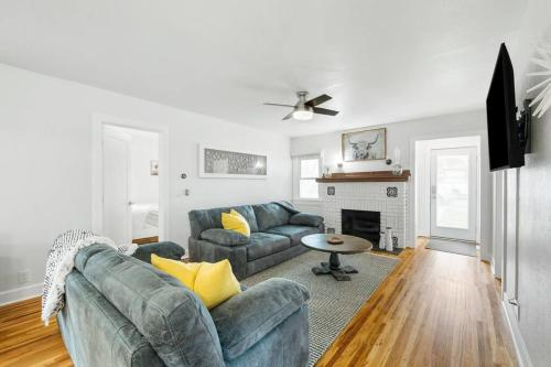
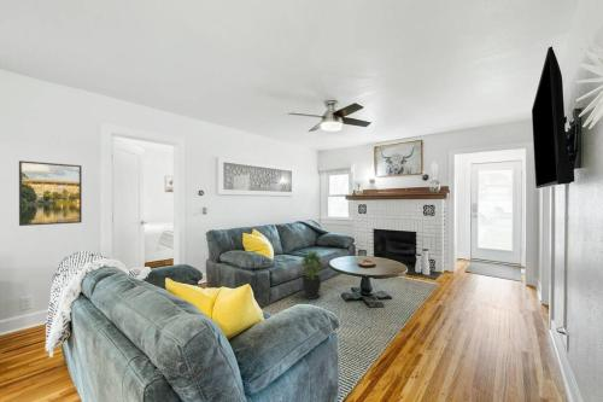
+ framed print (52, 193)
+ potted plant (310, 273)
